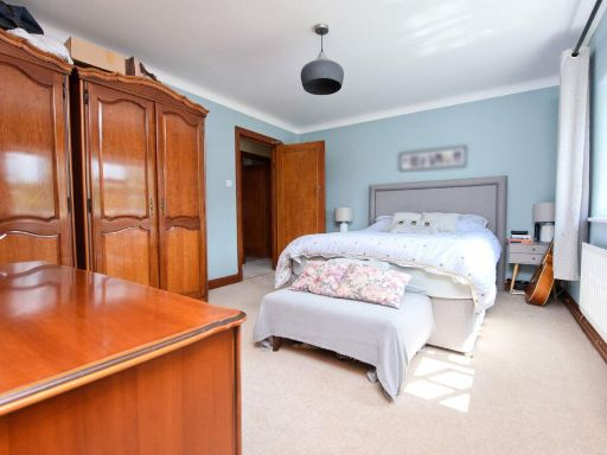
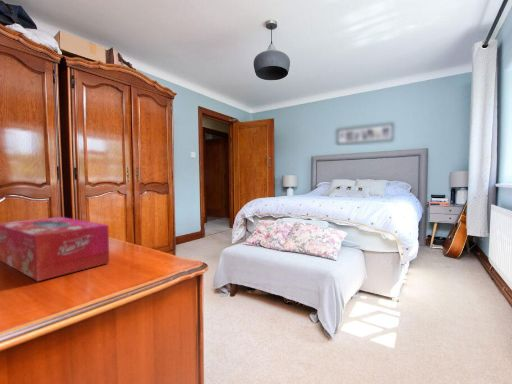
+ tissue box (51, 242)
